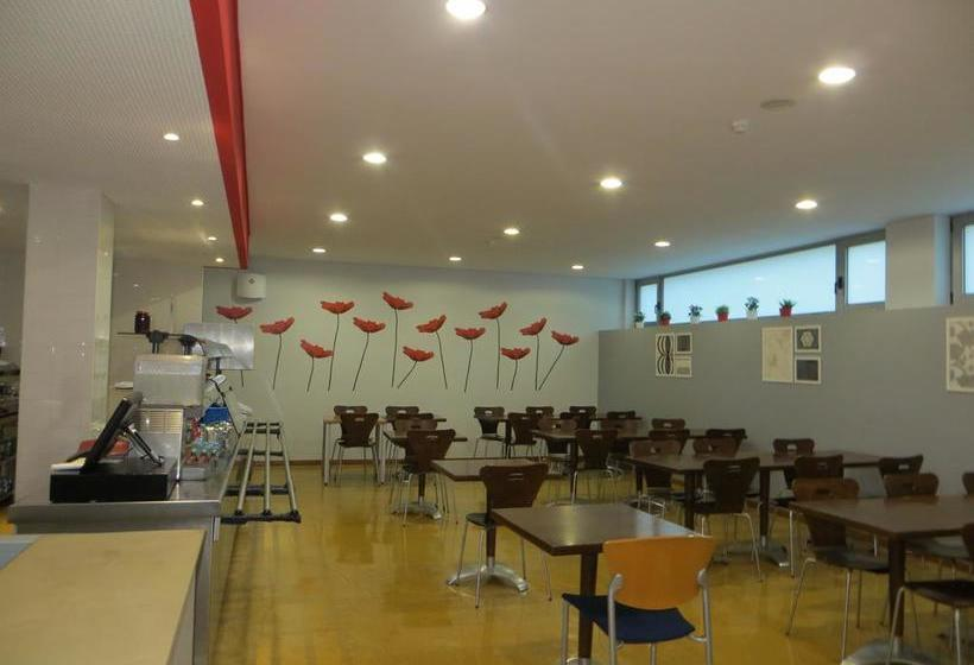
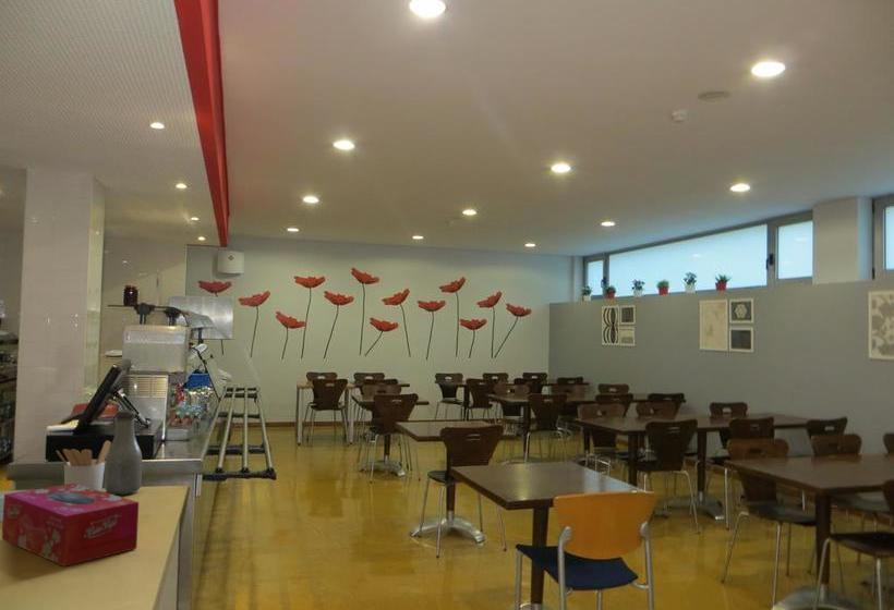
+ bottle (124, 451)
+ utensil holder (82, 476)
+ tissue box (69, 521)
